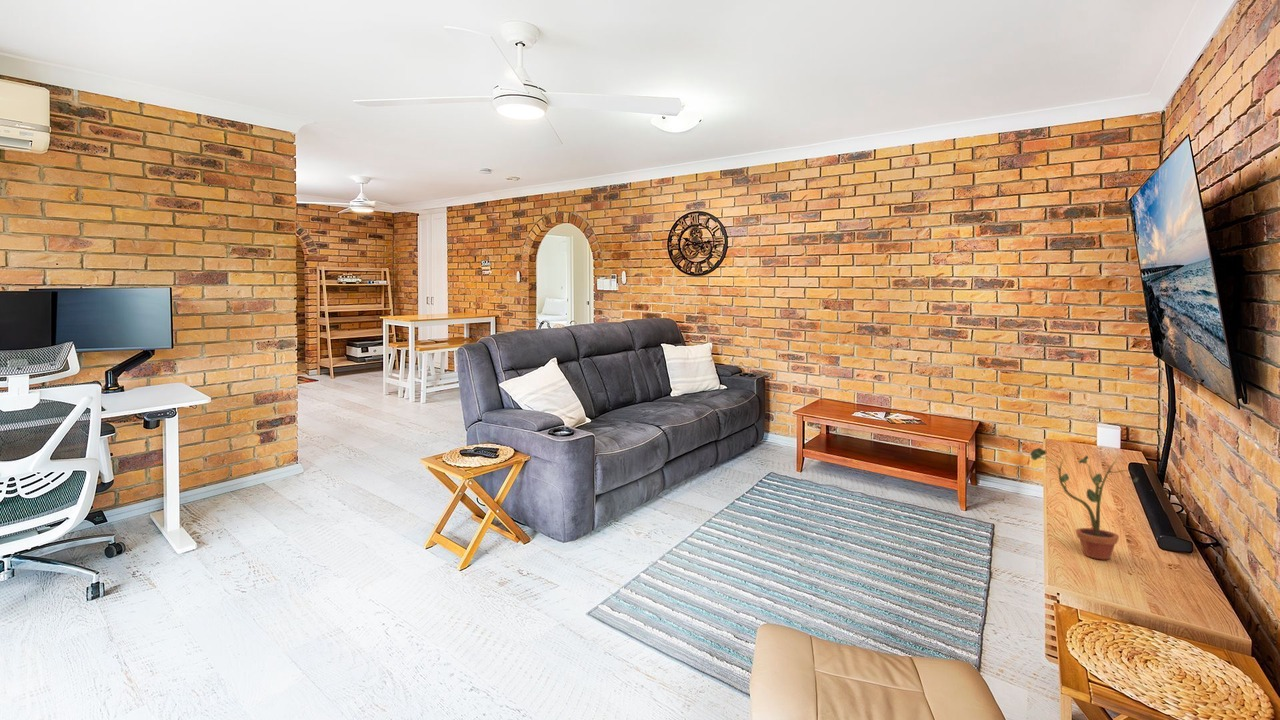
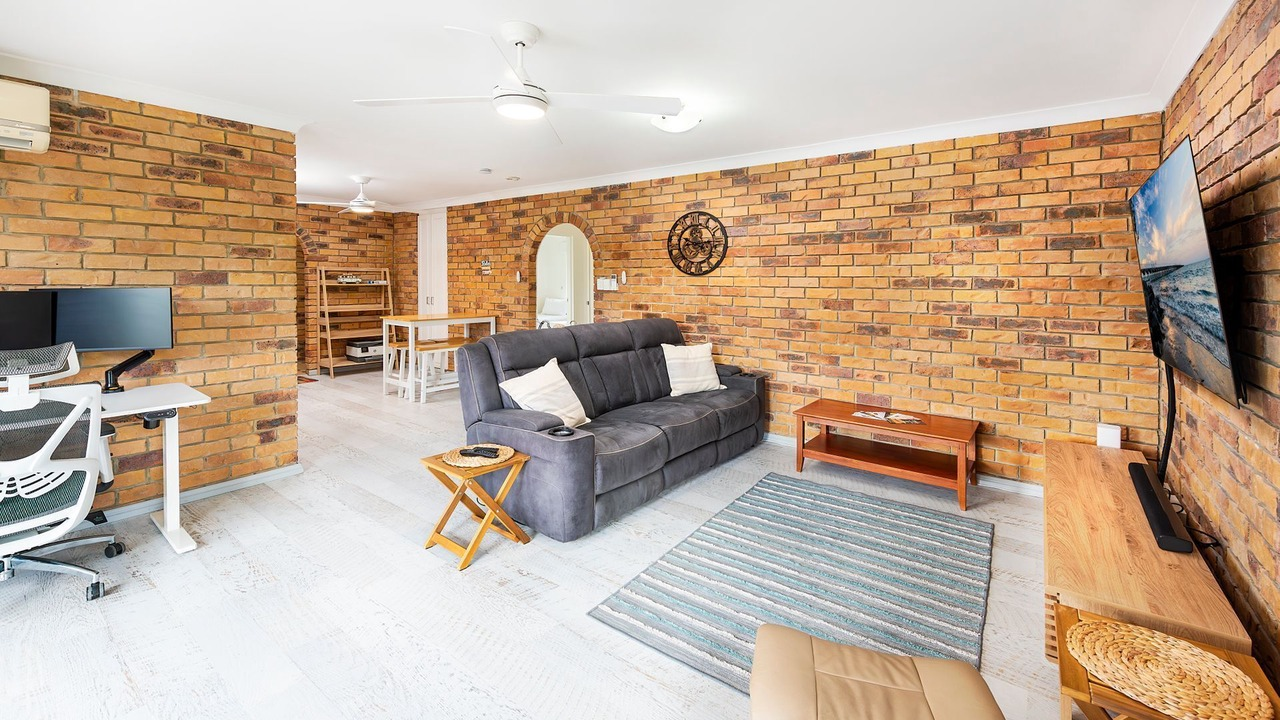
- potted plant (1085, 502)
